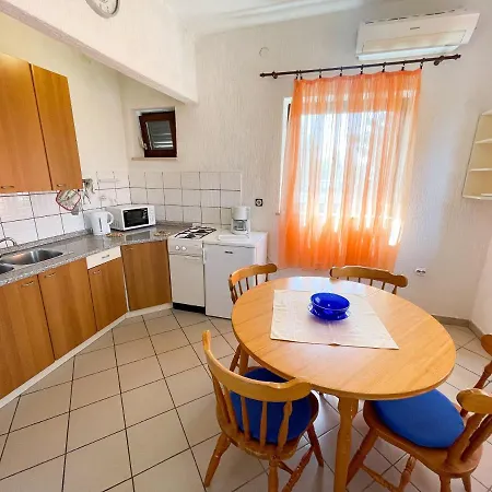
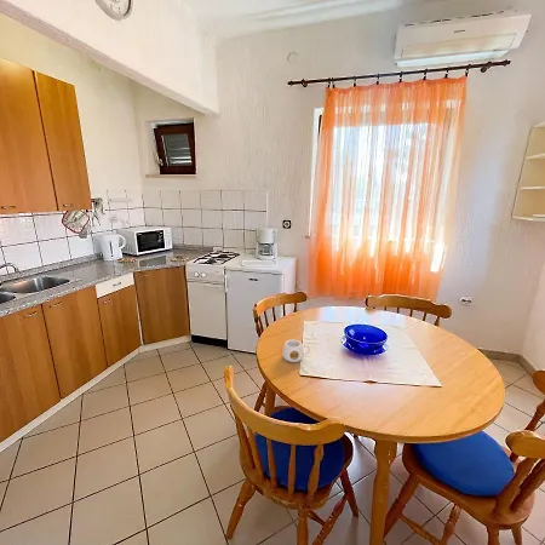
+ mug (296, 350)
